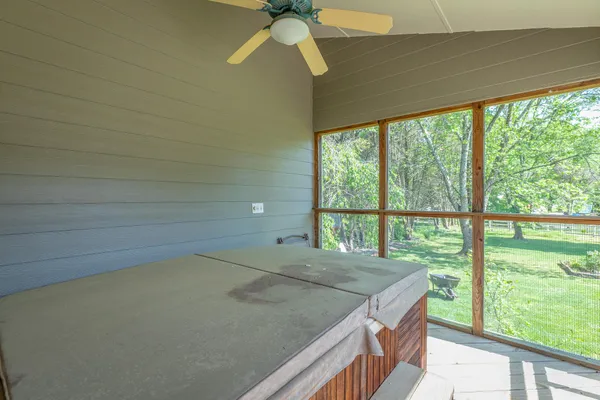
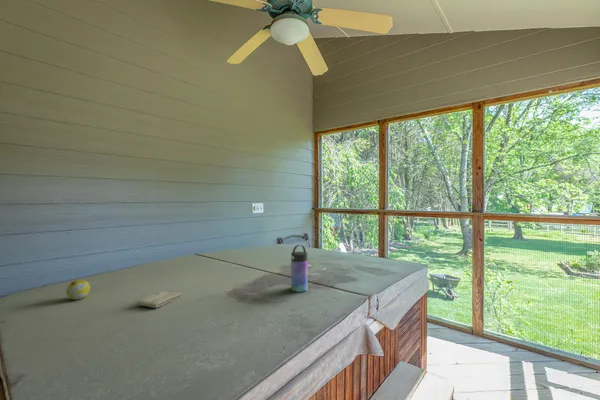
+ water bottle (299, 266)
+ washcloth (161, 298)
+ decorative ball (78, 289)
